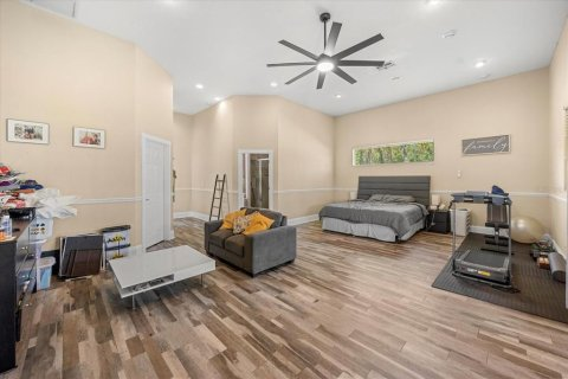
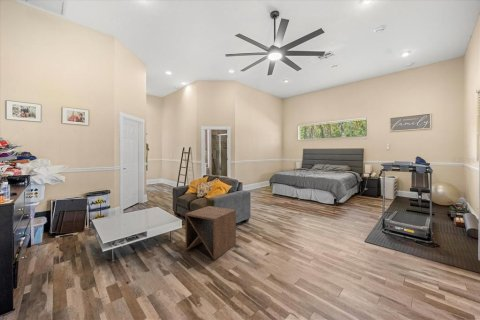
+ side table (211, 229)
